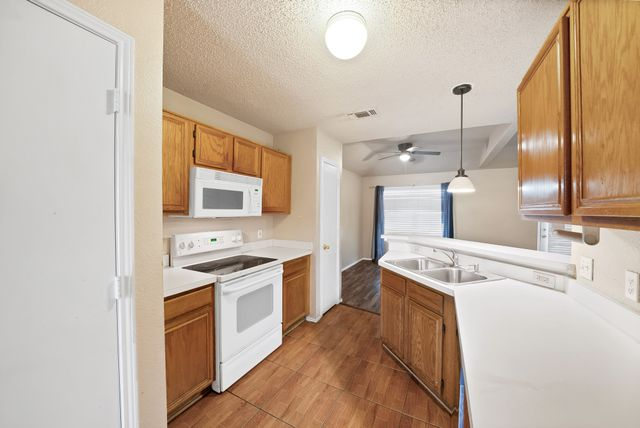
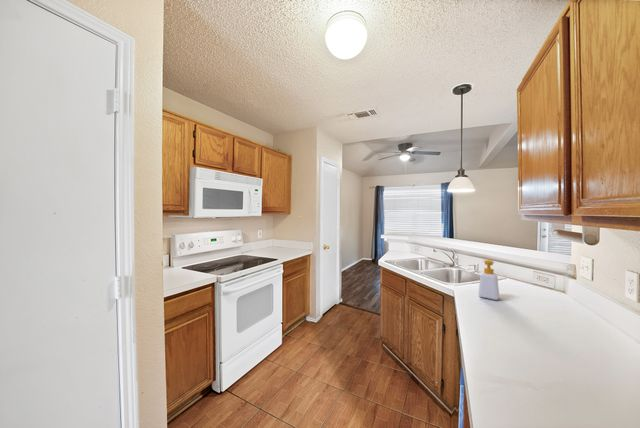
+ soap bottle (488, 279)
